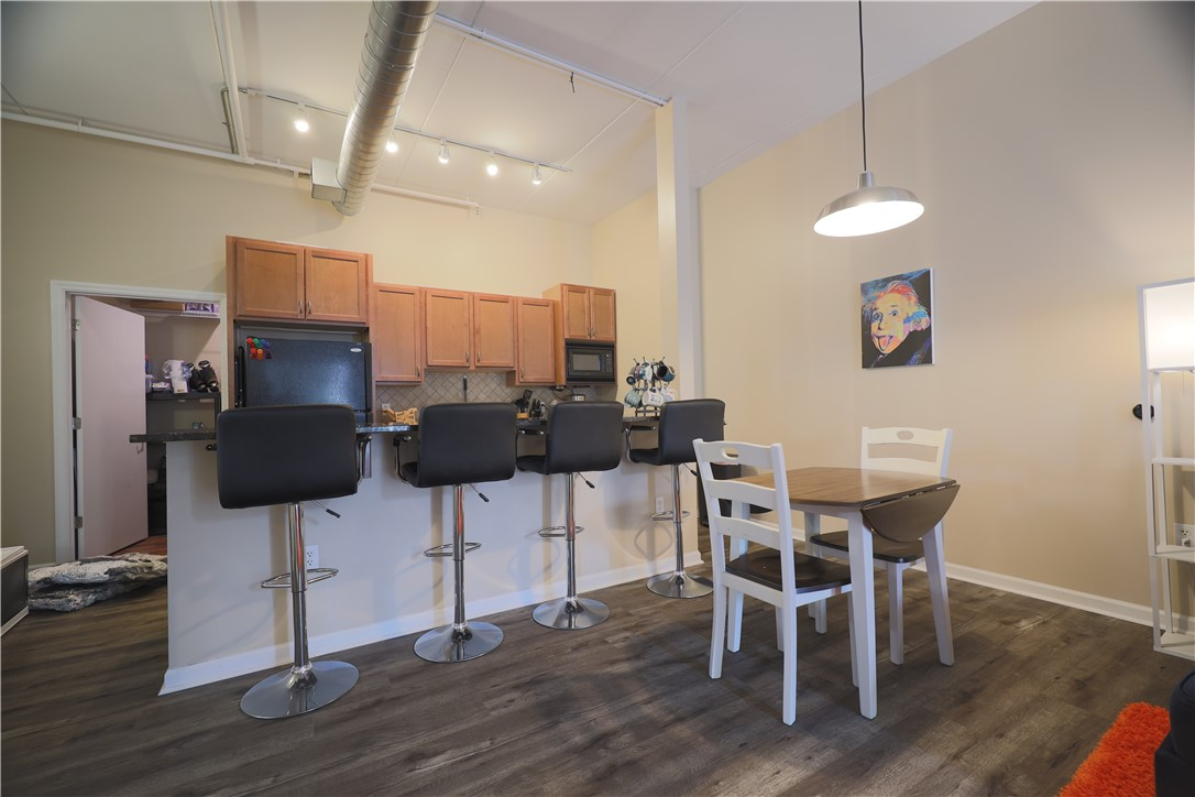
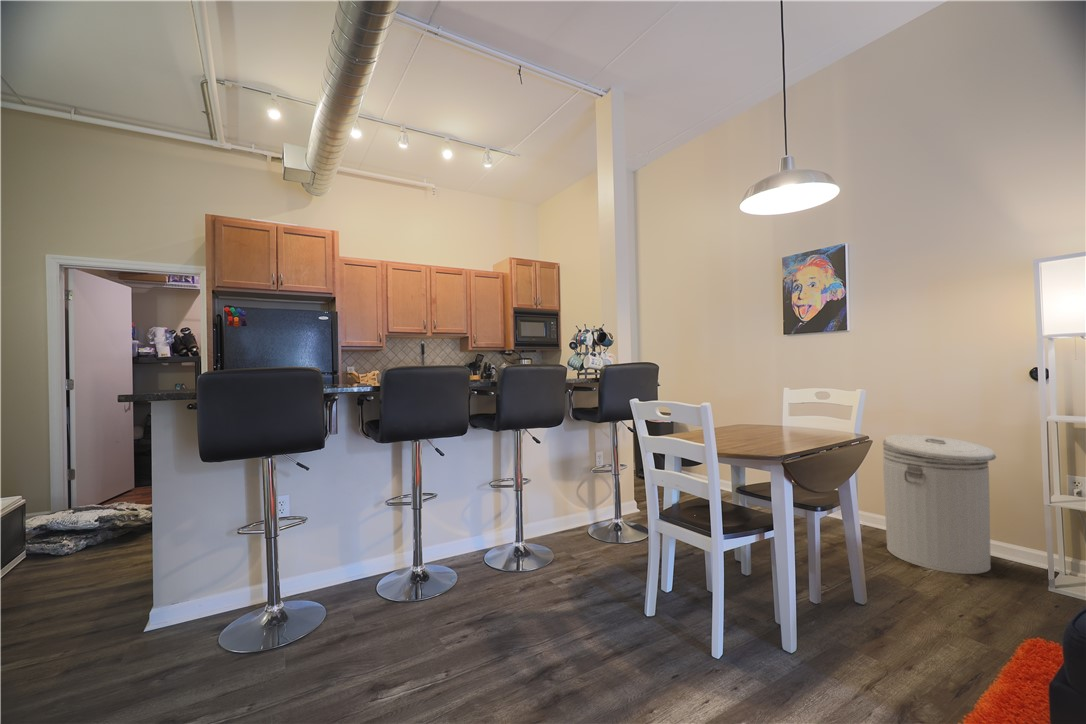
+ can (936, 498)
